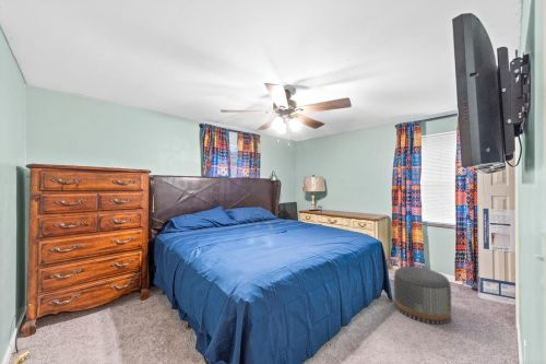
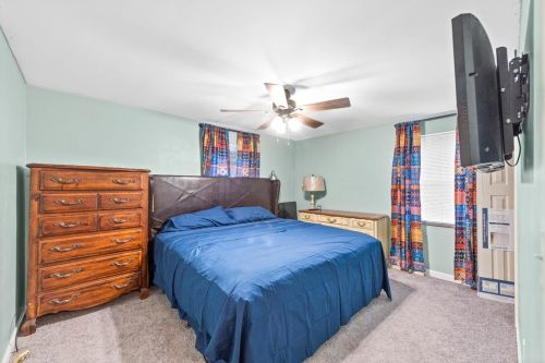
- pouf (420, 290)
